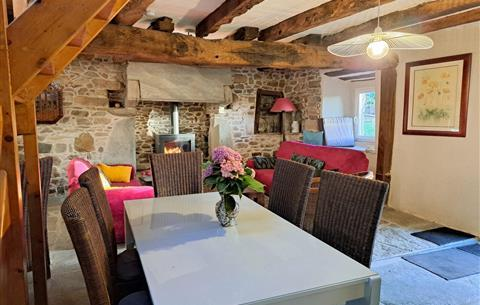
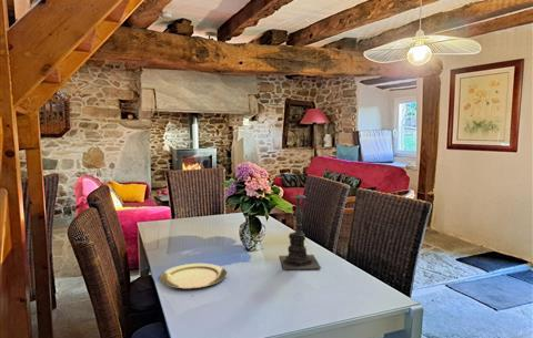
+ candle holder (299, 224)
+ plate (193, 275)
